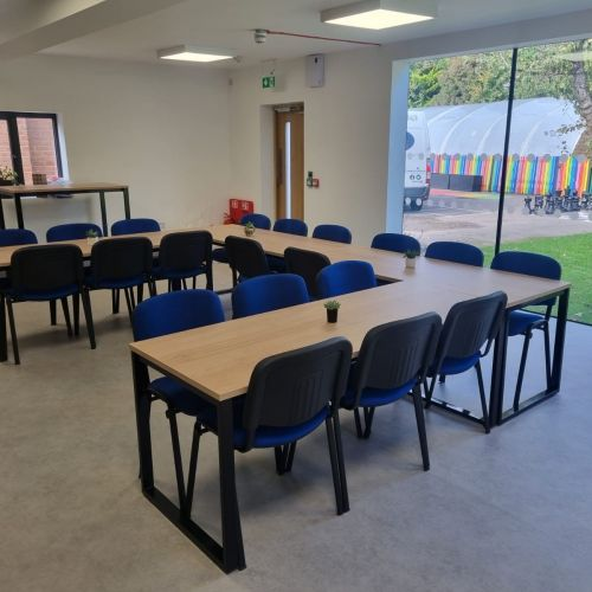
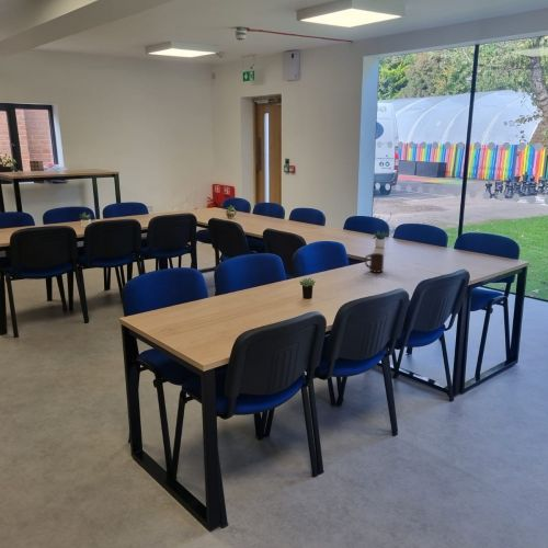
+ cup (374, 262)
